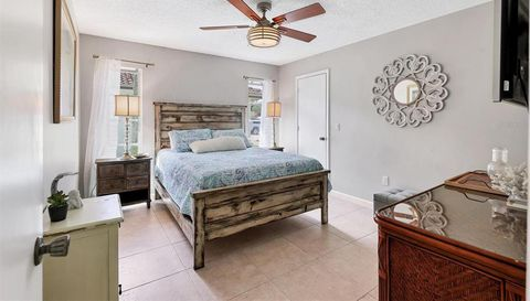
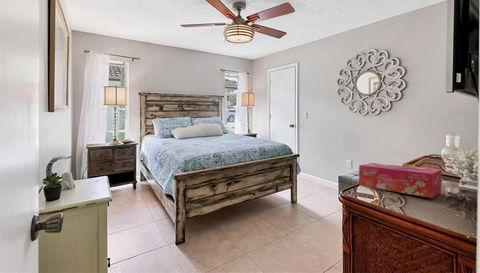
+ tissue box (397, 177)
